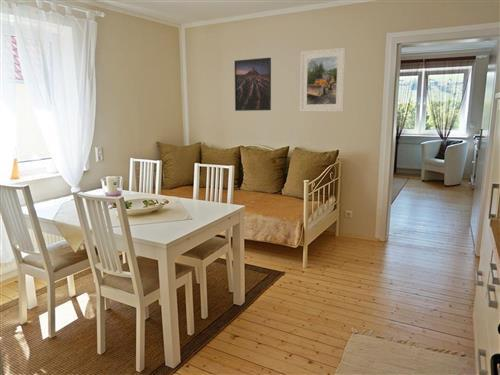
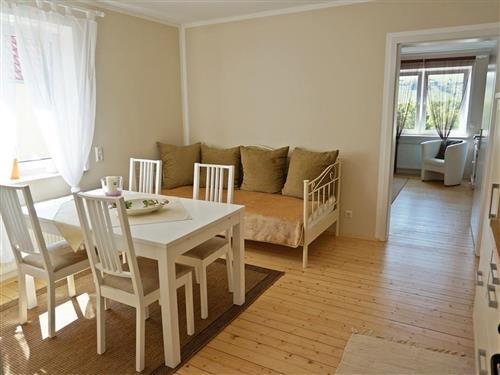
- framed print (252, 85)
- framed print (321, 81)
